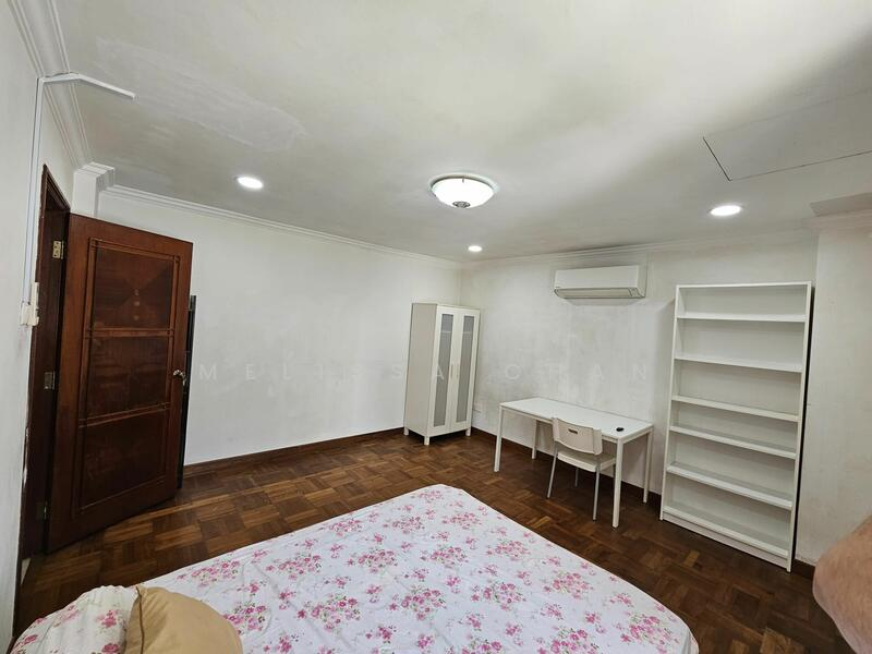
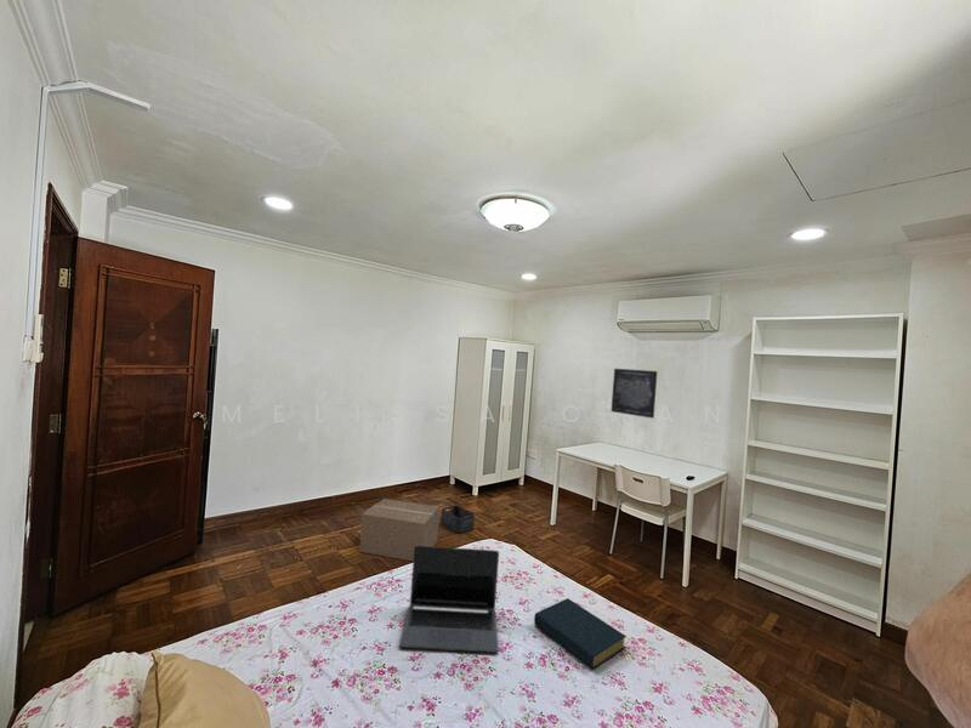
+ wall art (632, 392)
+ laptop (453, 595)
+ storage bin (456, 518)
+ hardback book (578, 630)
+ cardboard box (401, 528)
